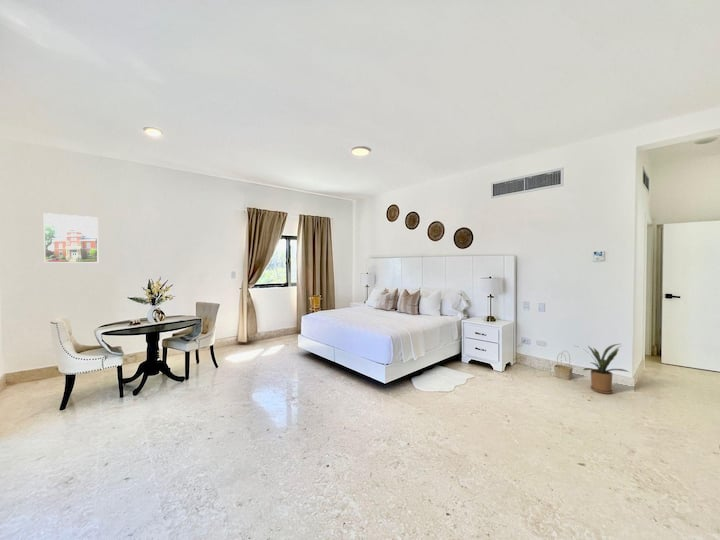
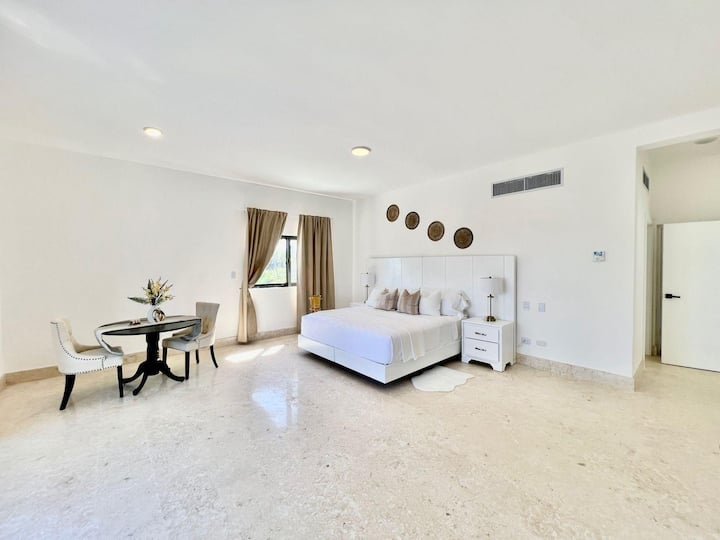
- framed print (72, 239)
- house plant (600, 365)
- basket (563, 365)
